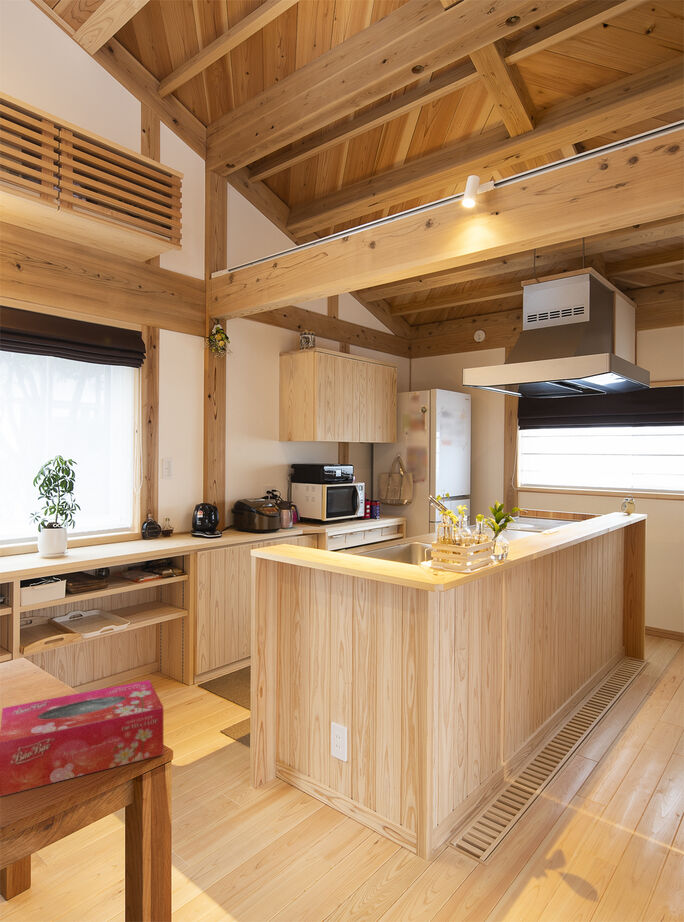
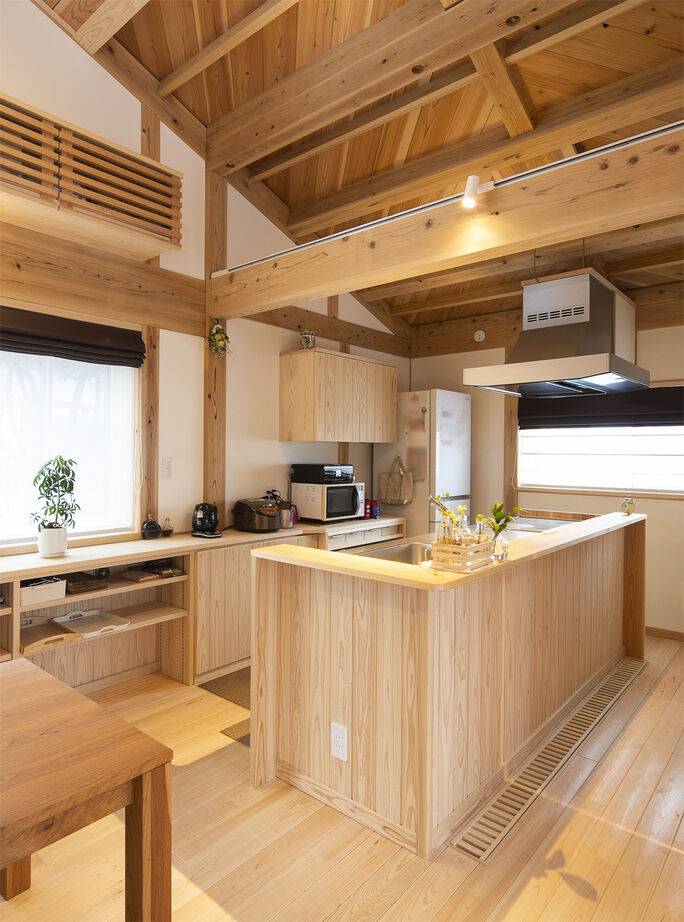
- tissue box (83, 731)
